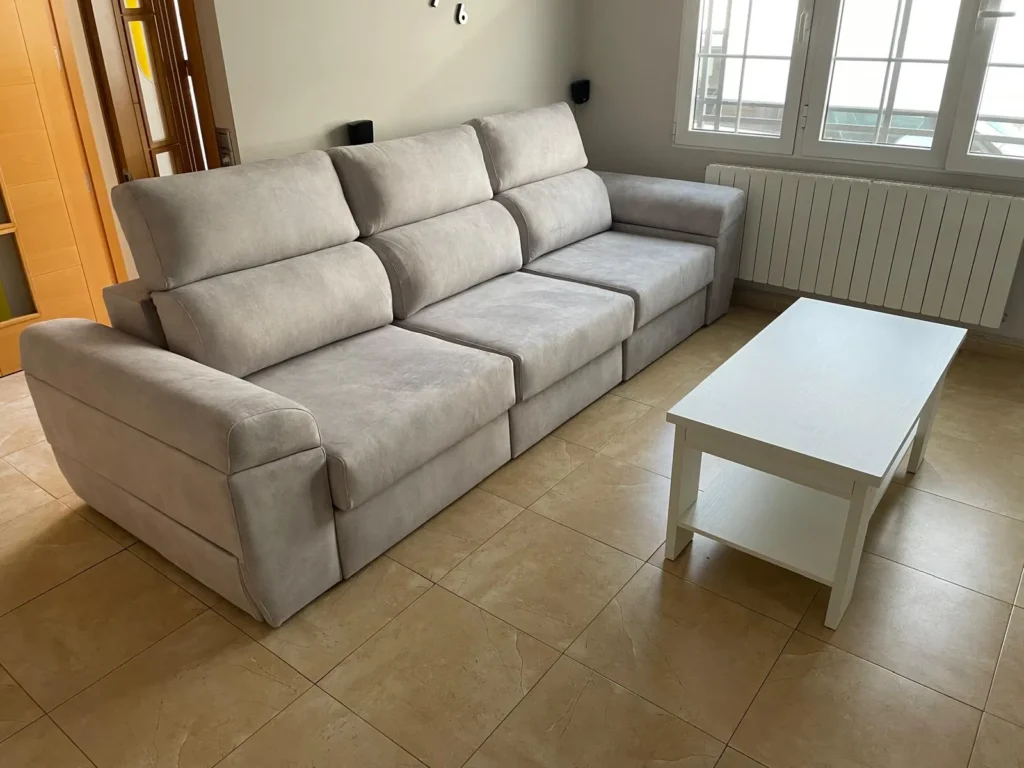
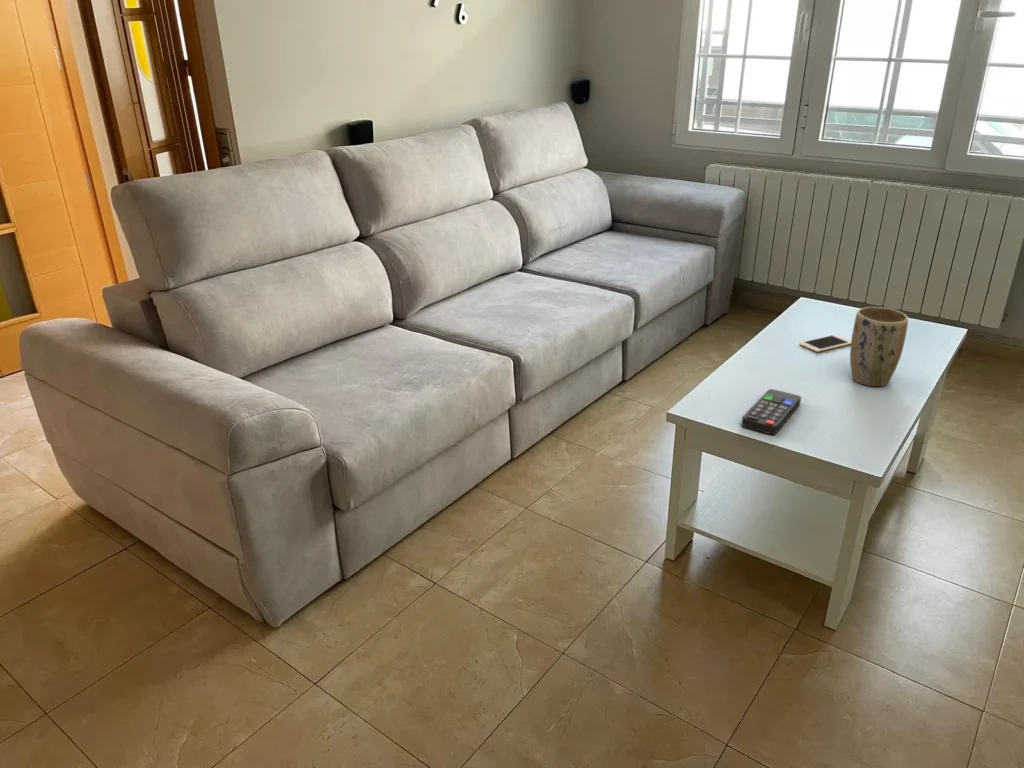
+ remote control (772, 410)
+ plant pot (876, 347)
+ cell phone (826, 342)
